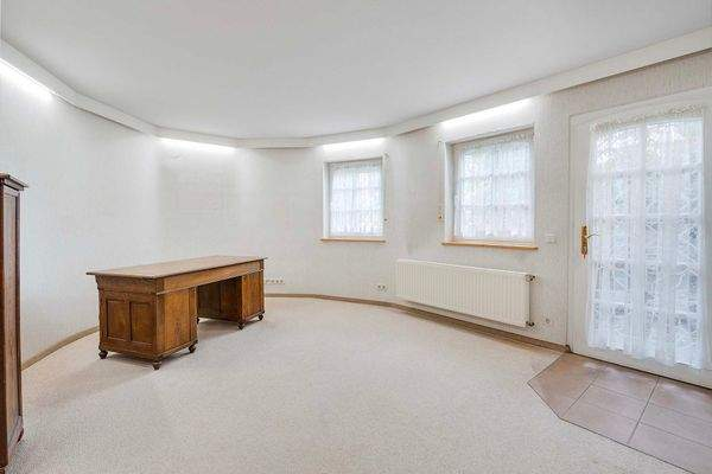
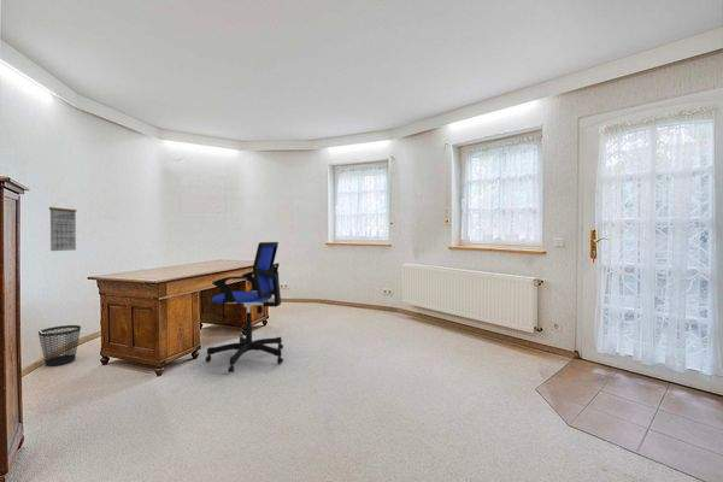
+ wastebasket (60, 345)
+ office chair (247, 300)
+ calendar (63, 224)
